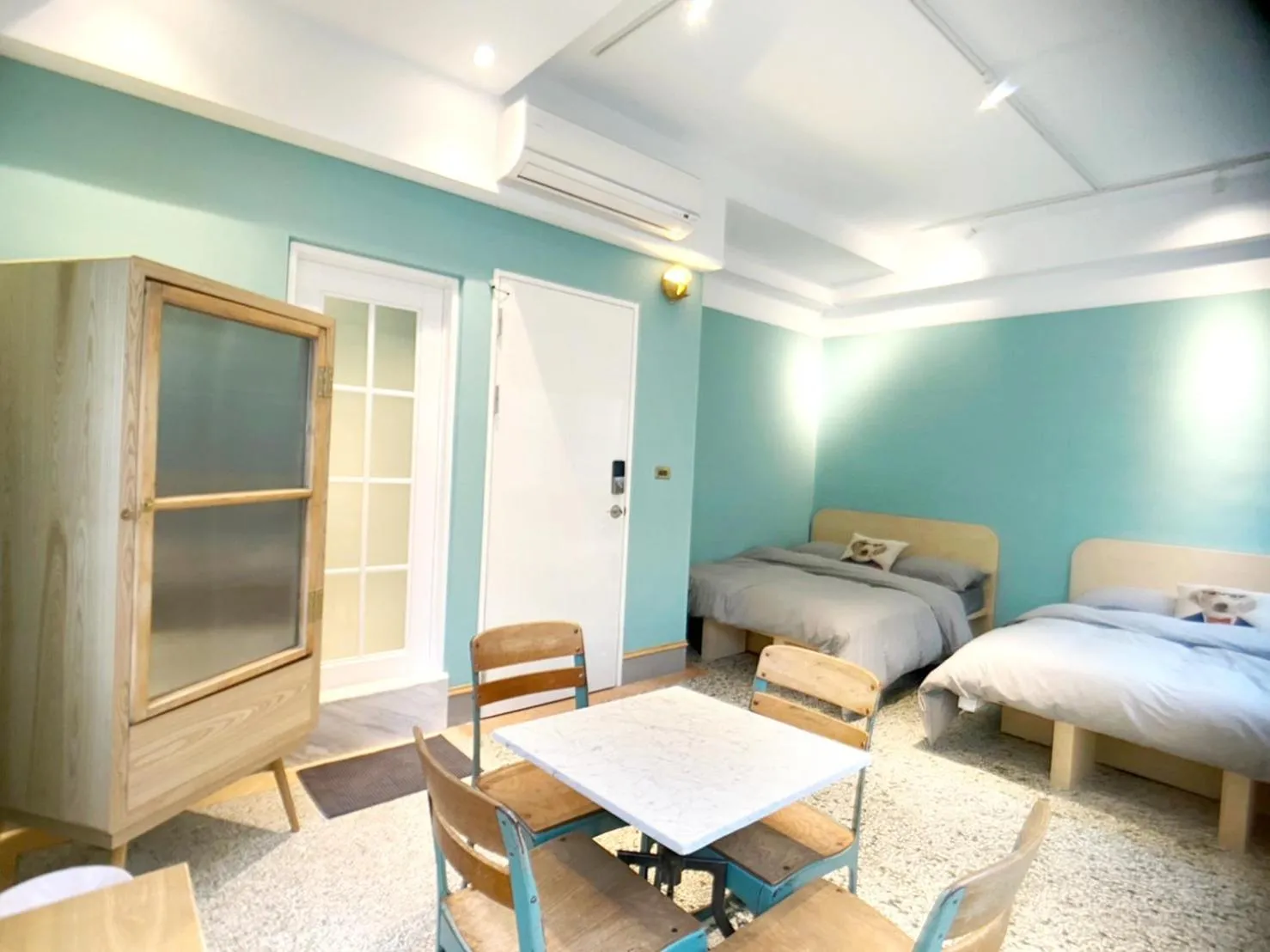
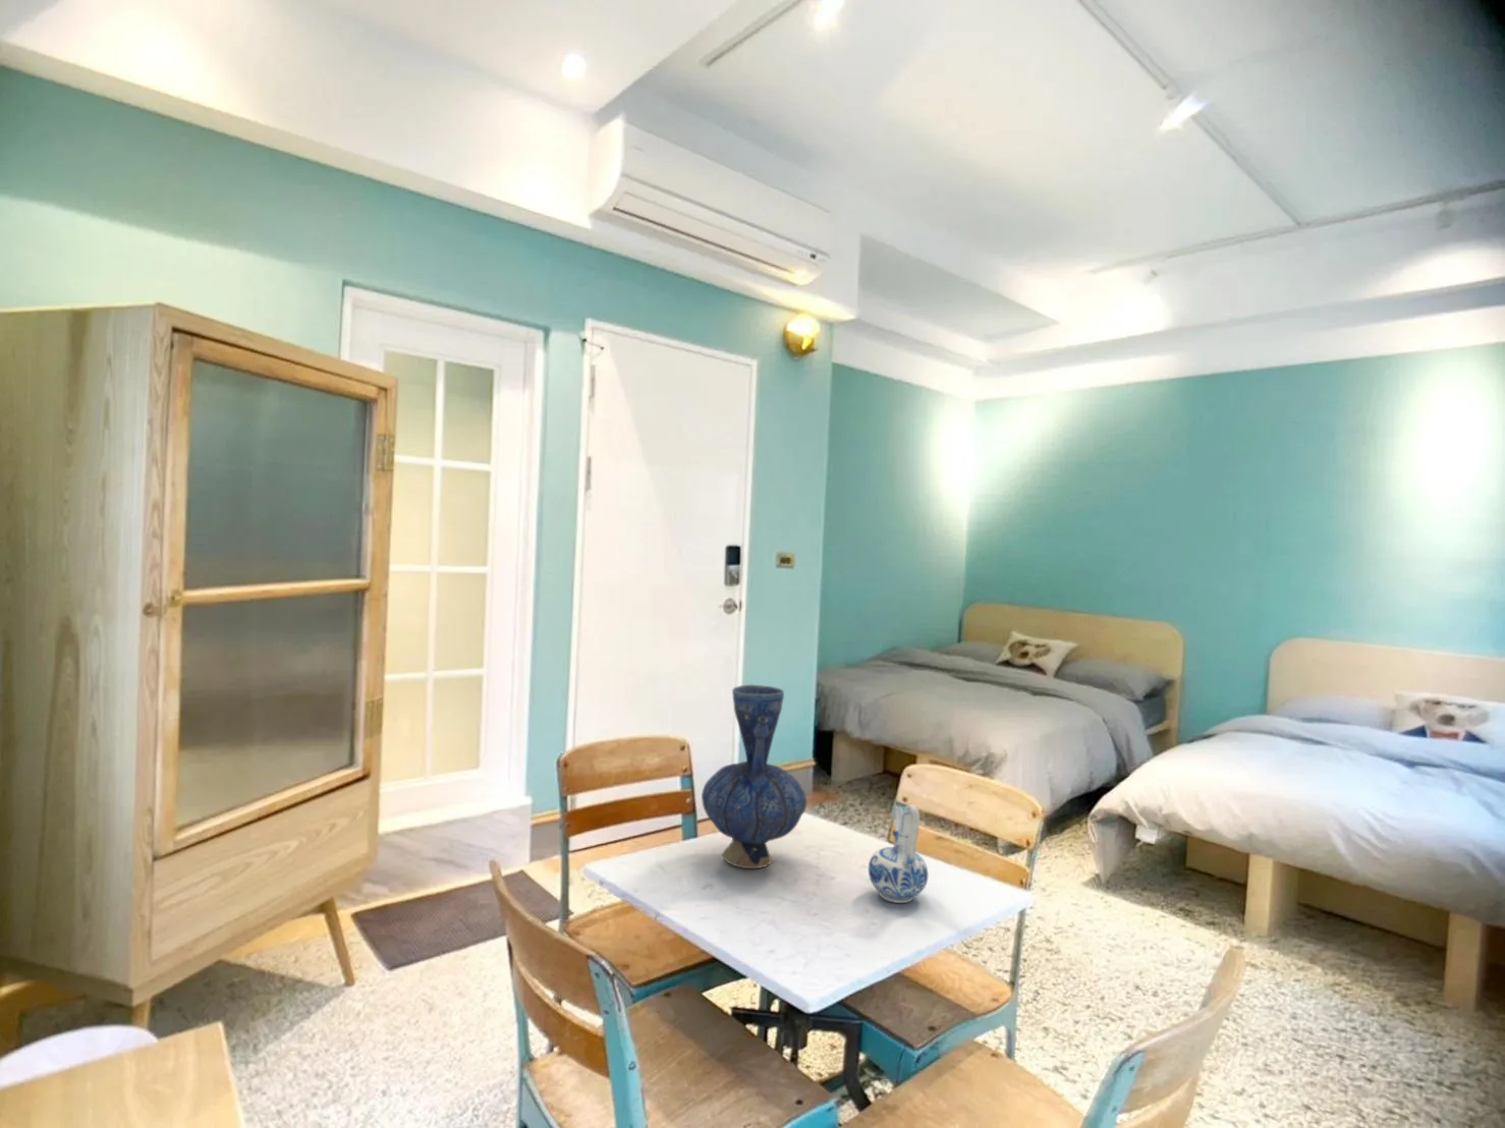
+ ceramic pitcher (899, 847)
+ vase (756, 775)
